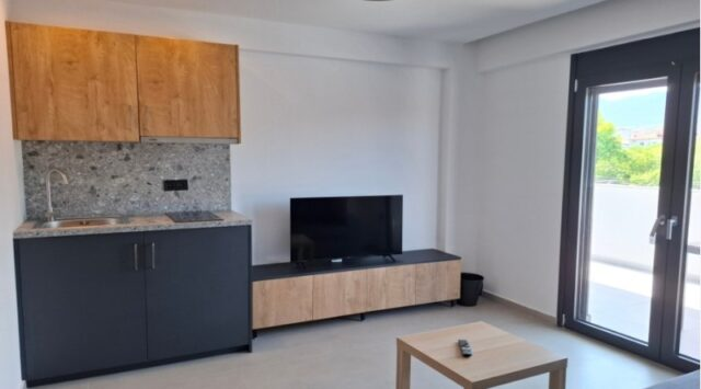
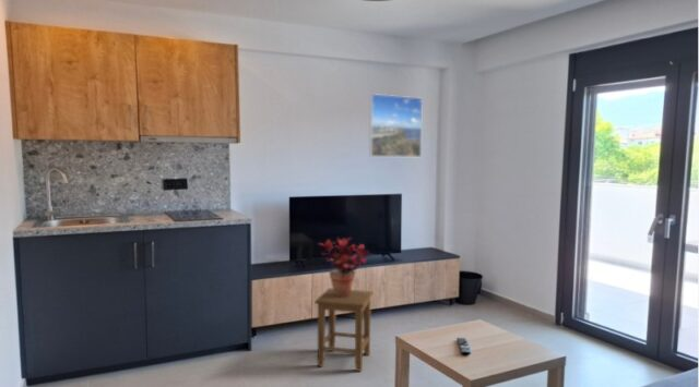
+ stool (344, 332)
+ potted plant (345, 267)
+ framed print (396, 126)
